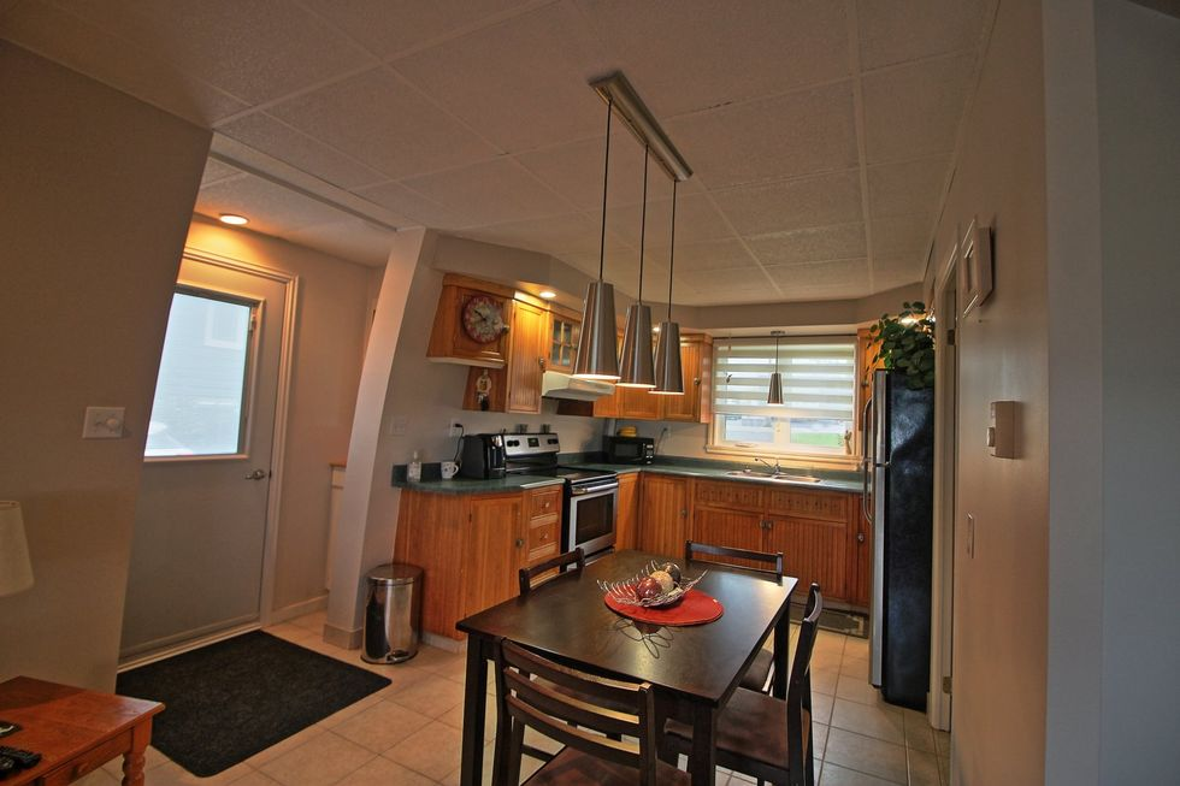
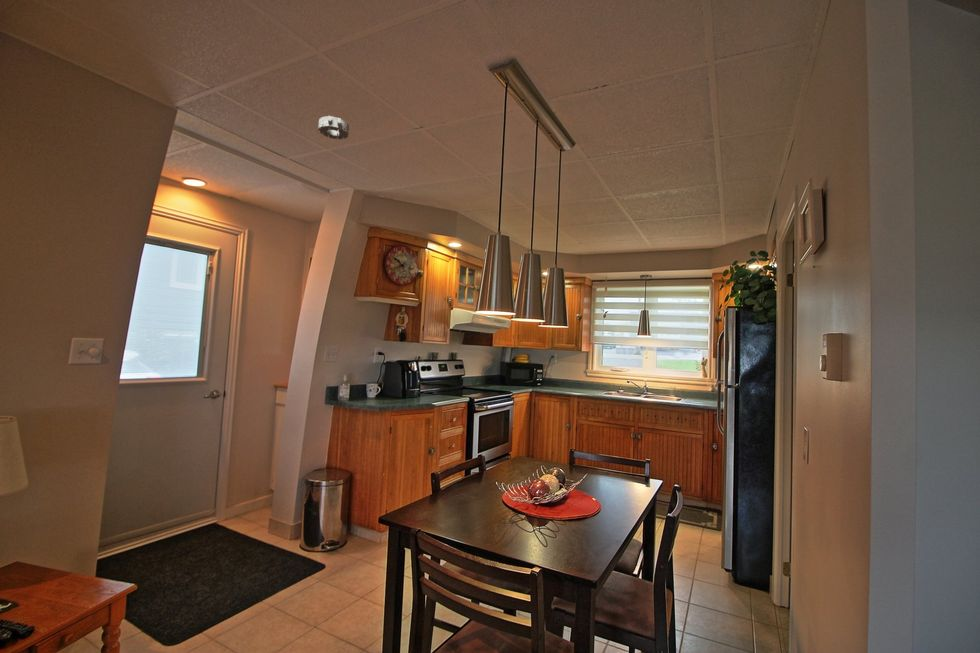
+ smoke detector (333, 127)
